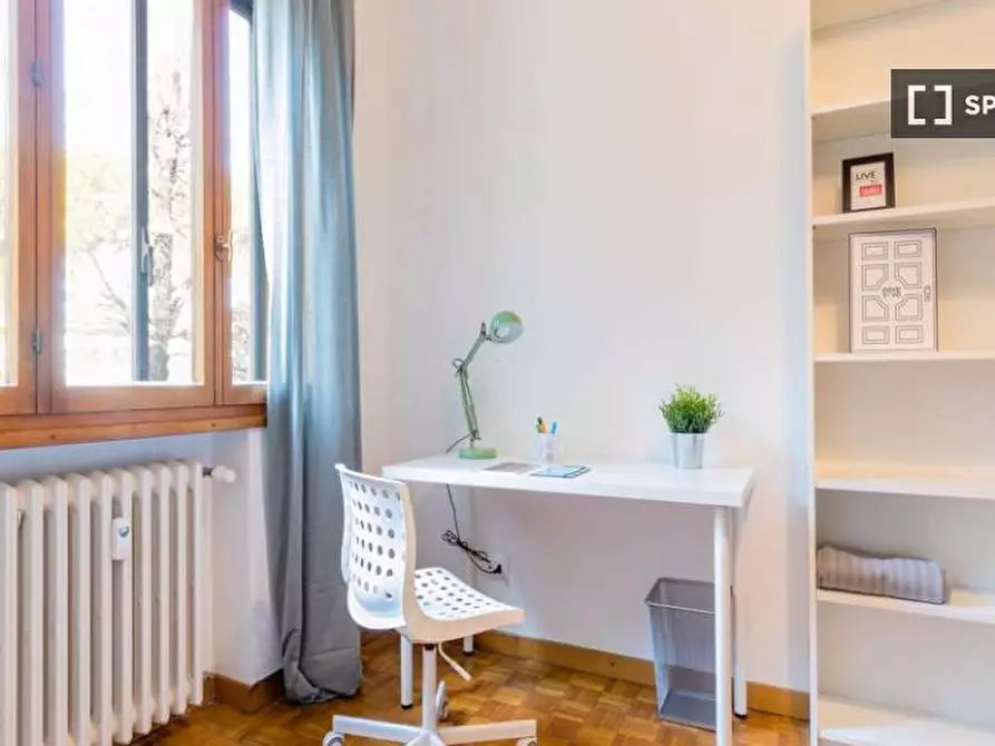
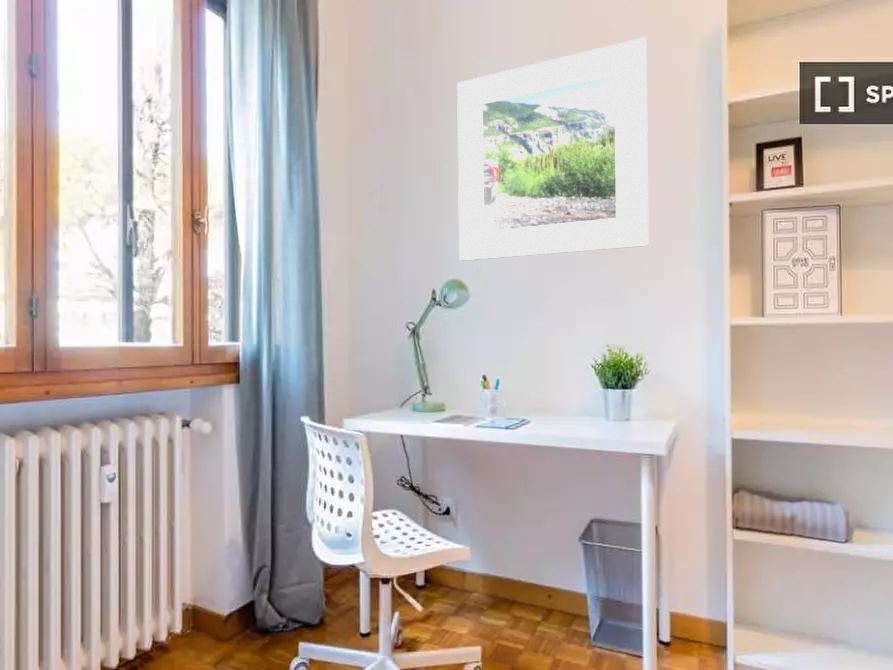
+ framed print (545, 158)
